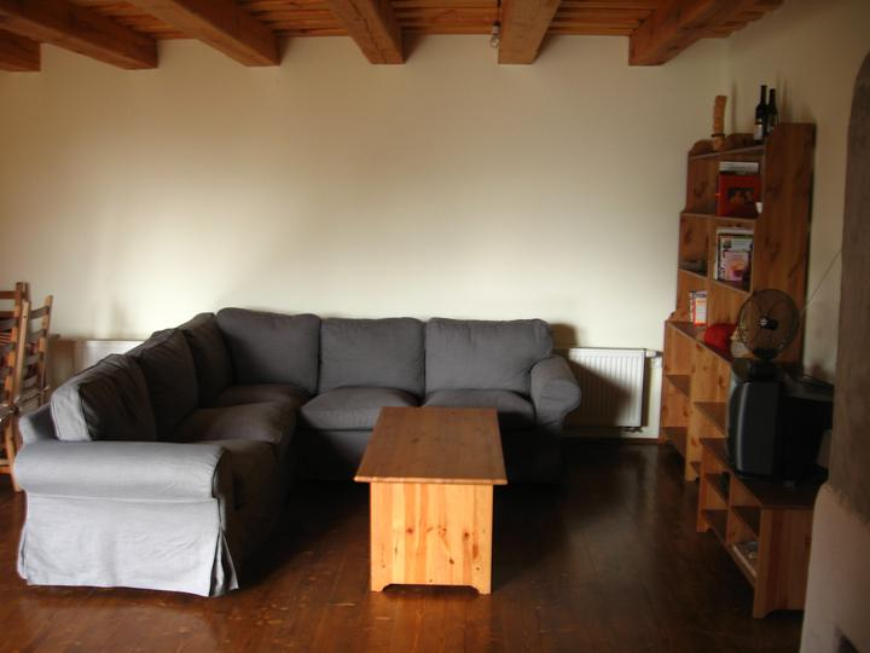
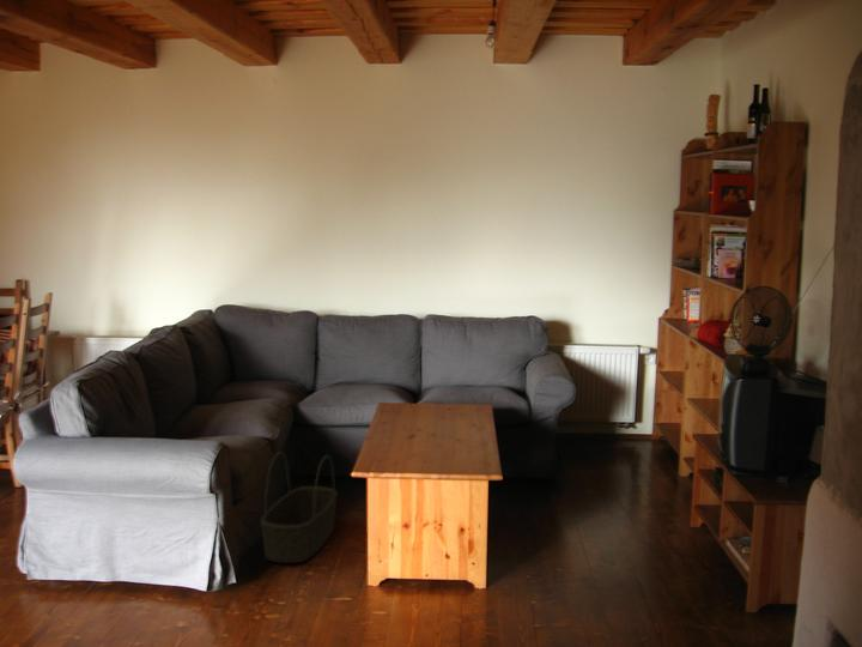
+ basket (301, 498)
